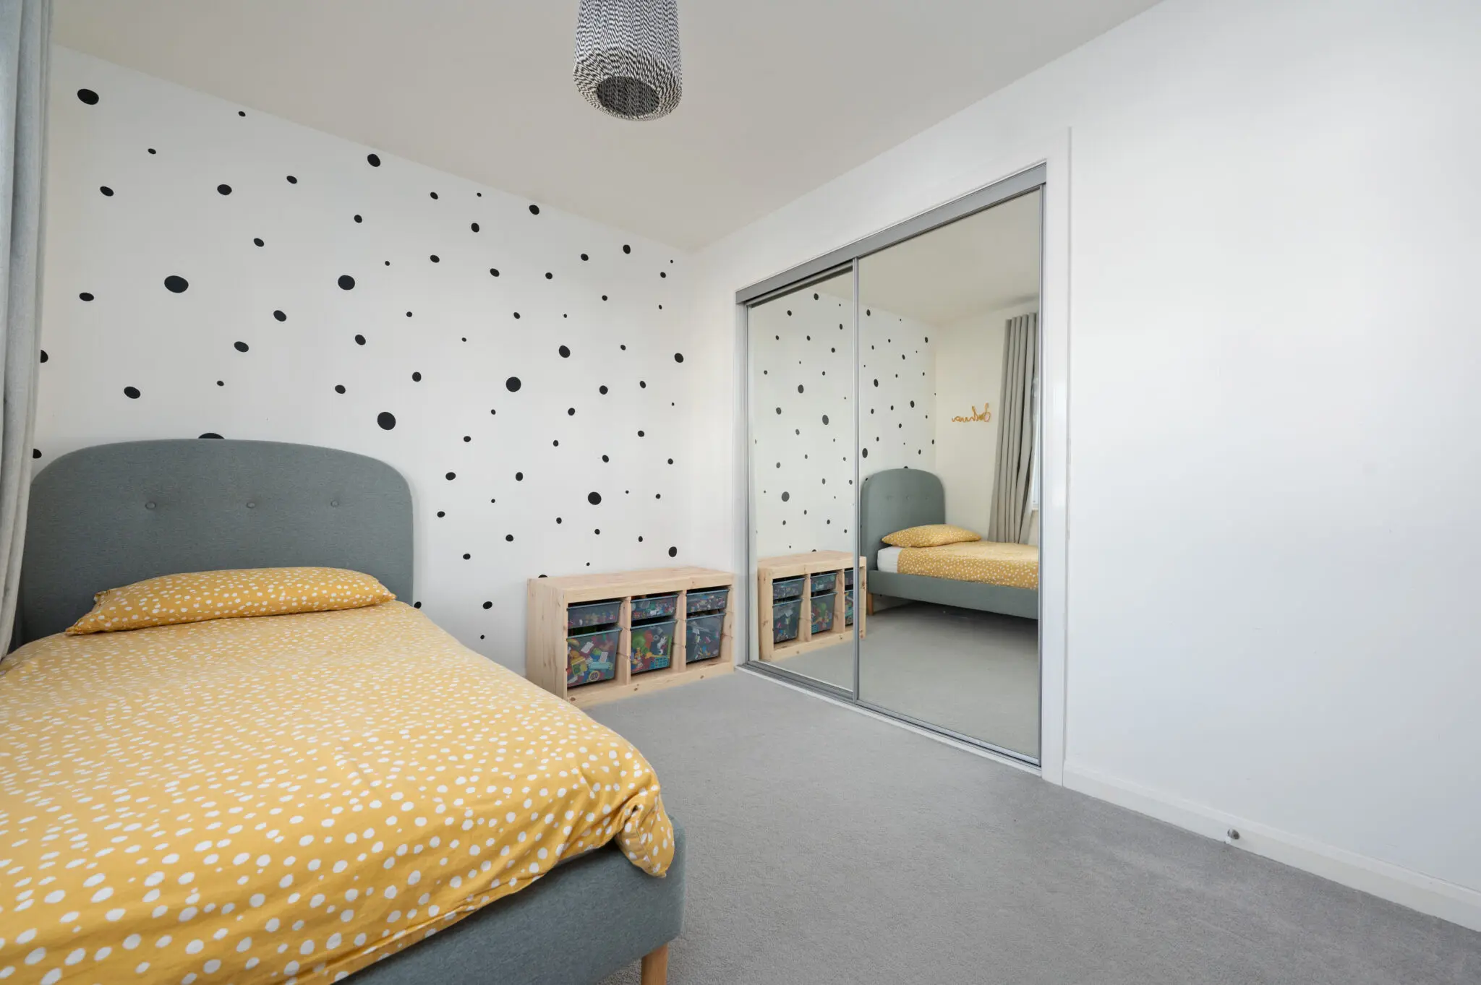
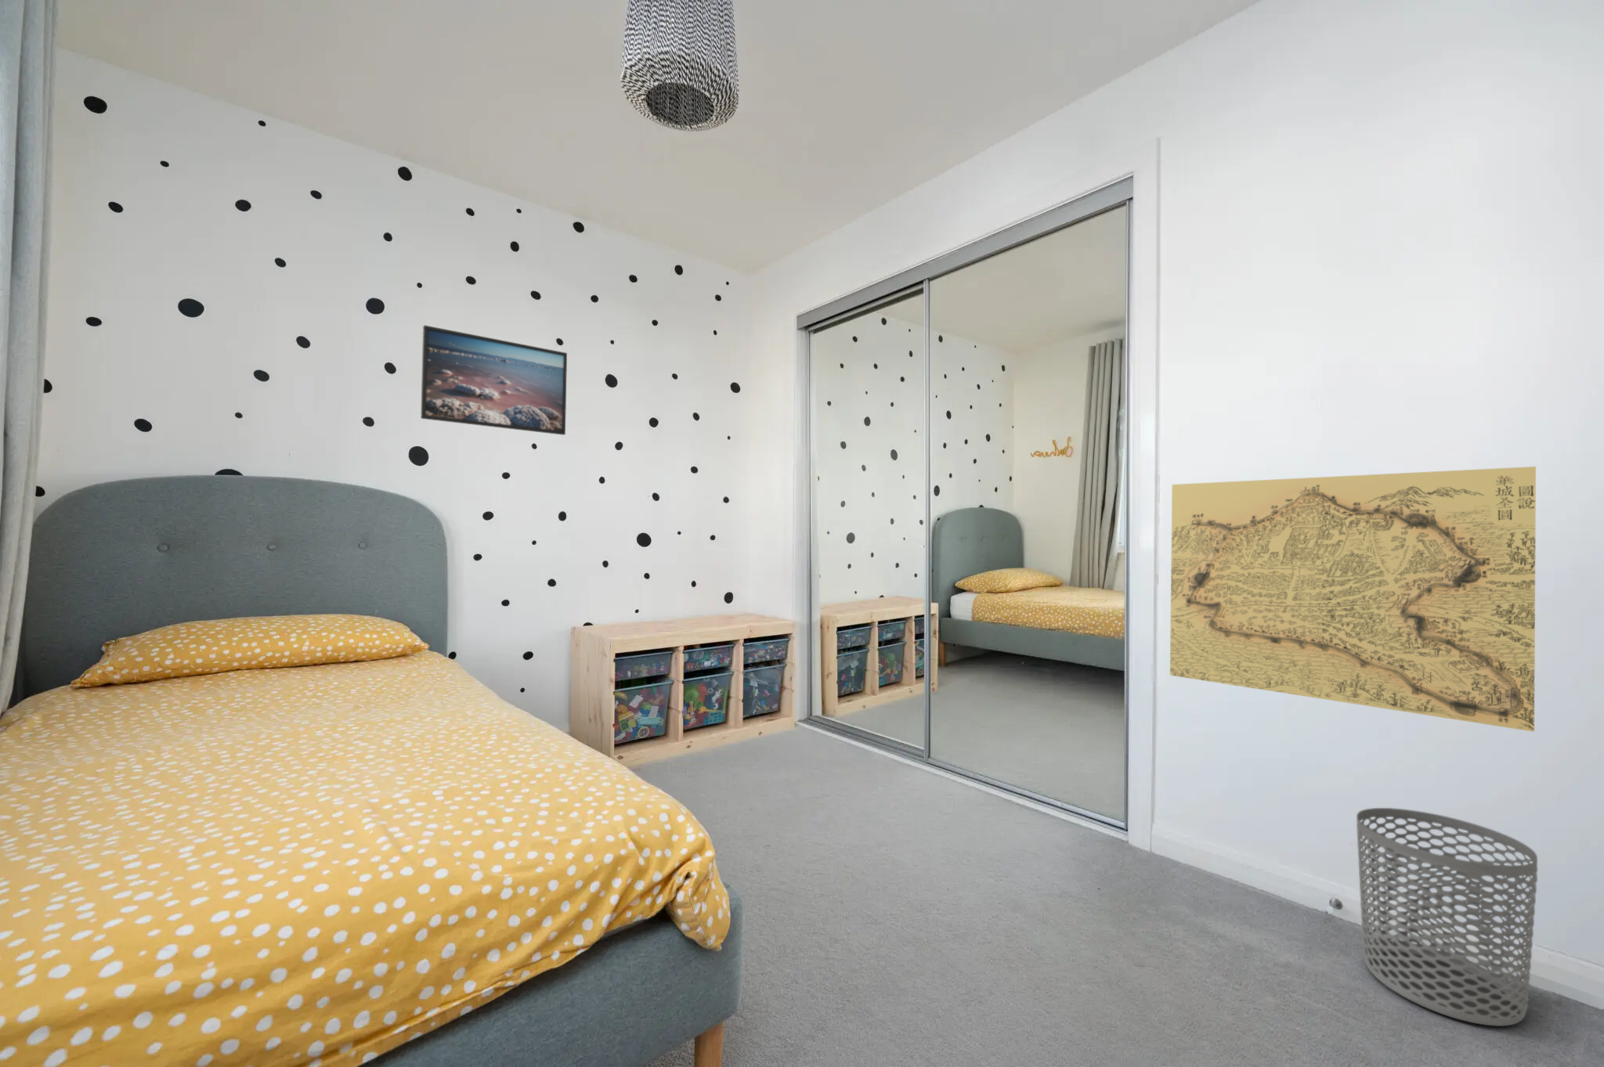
+ waste bin (1441, 910)
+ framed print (498, 383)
+ map (1323, 587)
